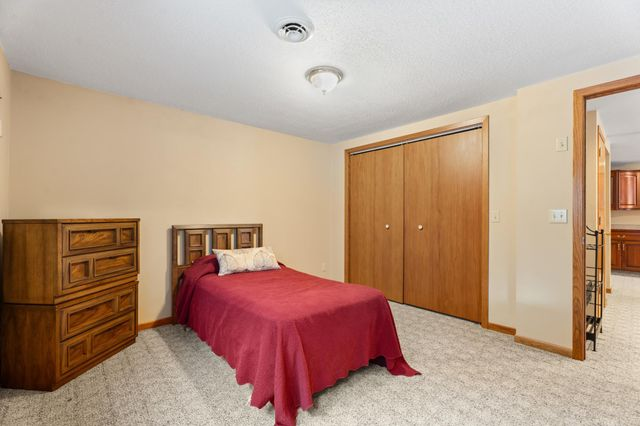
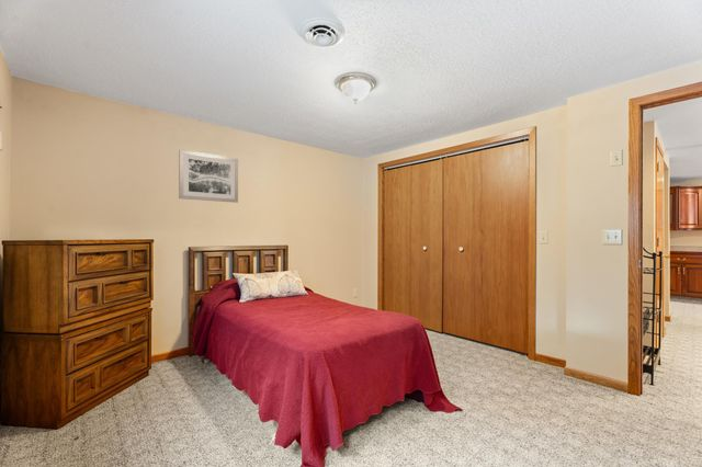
+ wall art (210, 176)
